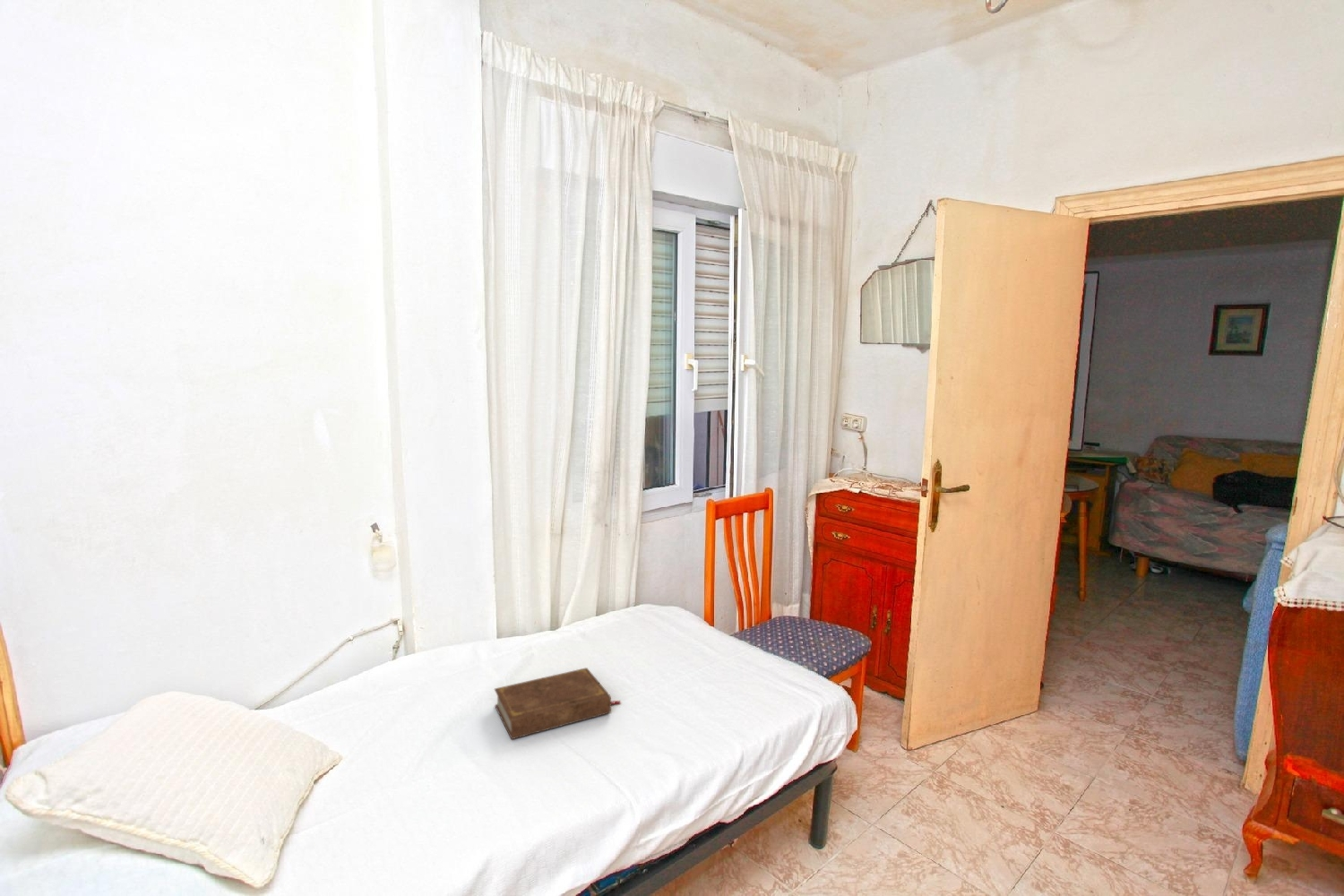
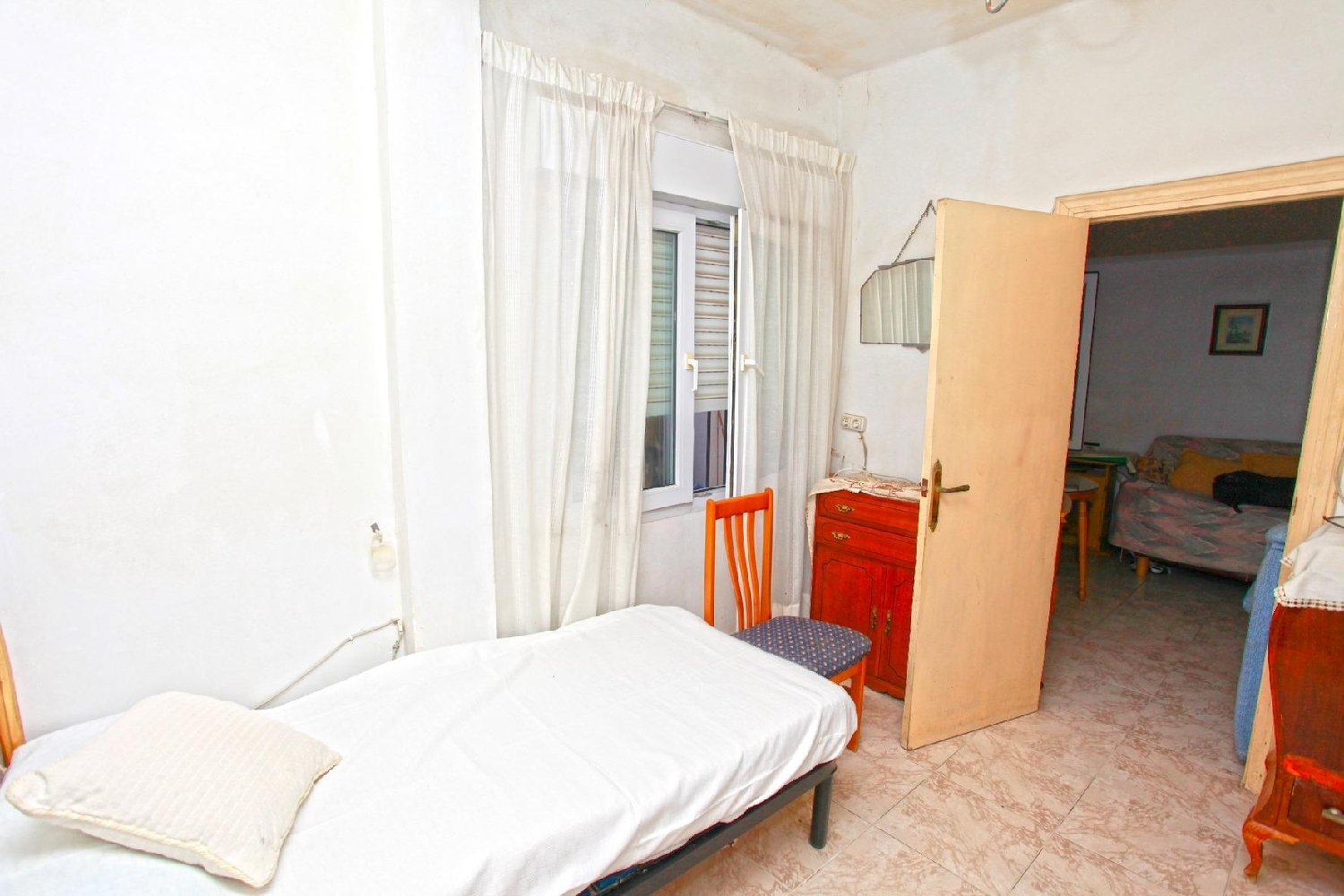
- book (552, 701)
